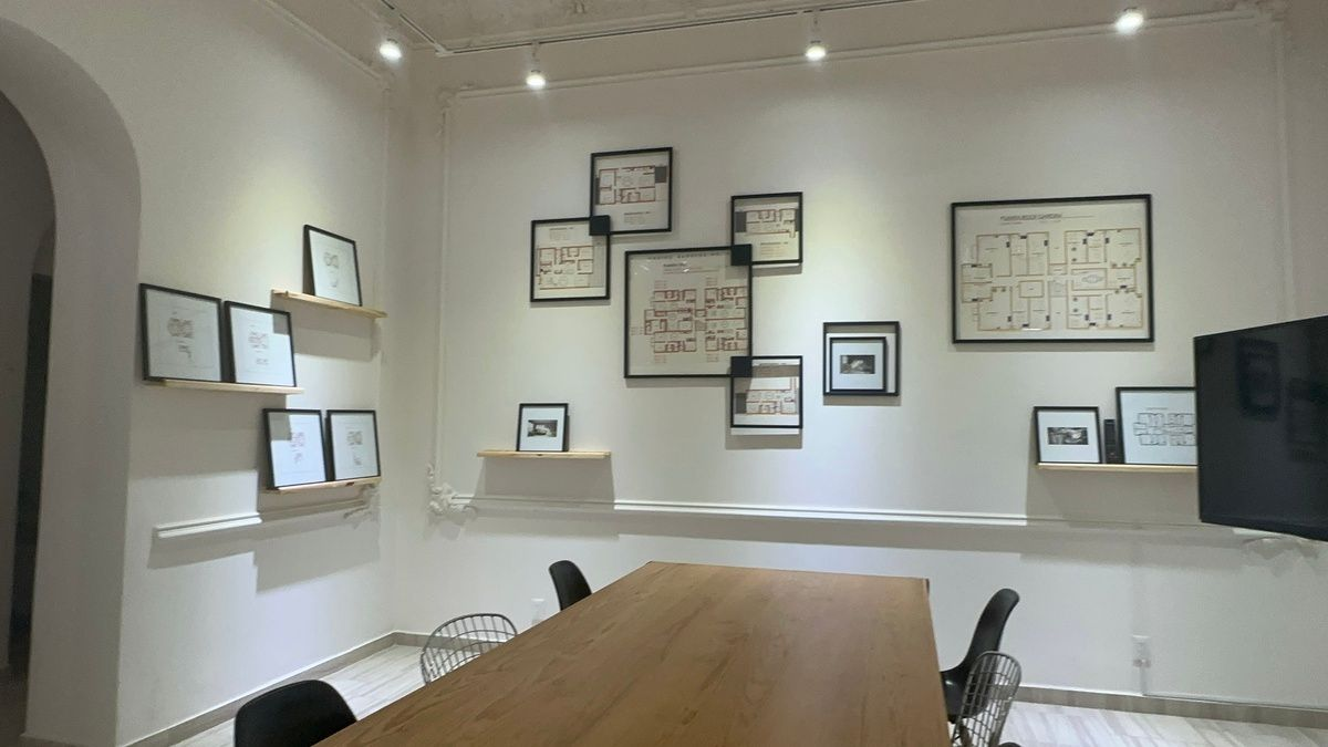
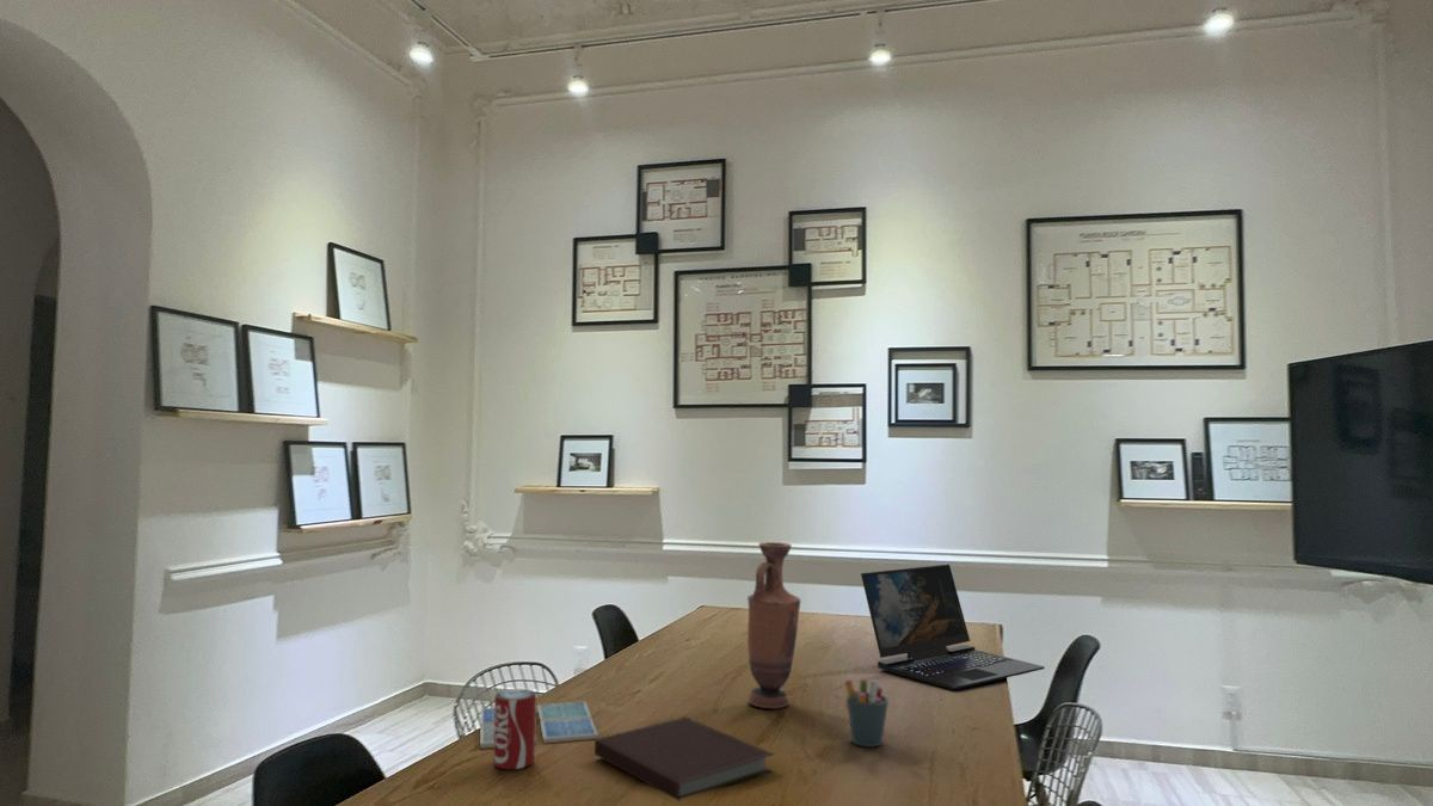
+ laptop (951, 622)
+ beverage can (515, 727)
+ drink coaster (540, 722)
+ notebook (682, 755)
+ vase (774, 622)
+ pen holder (866, 708)
